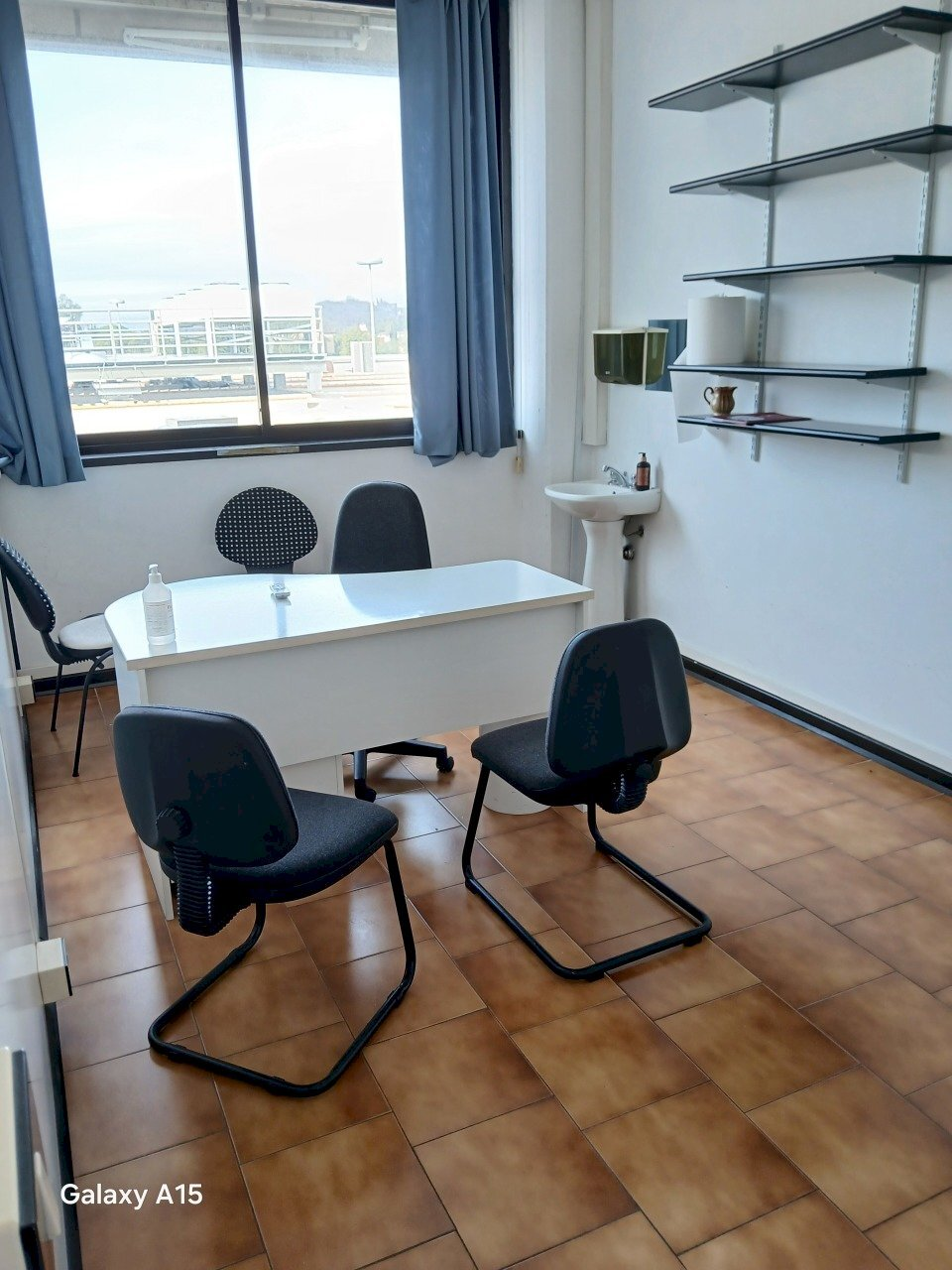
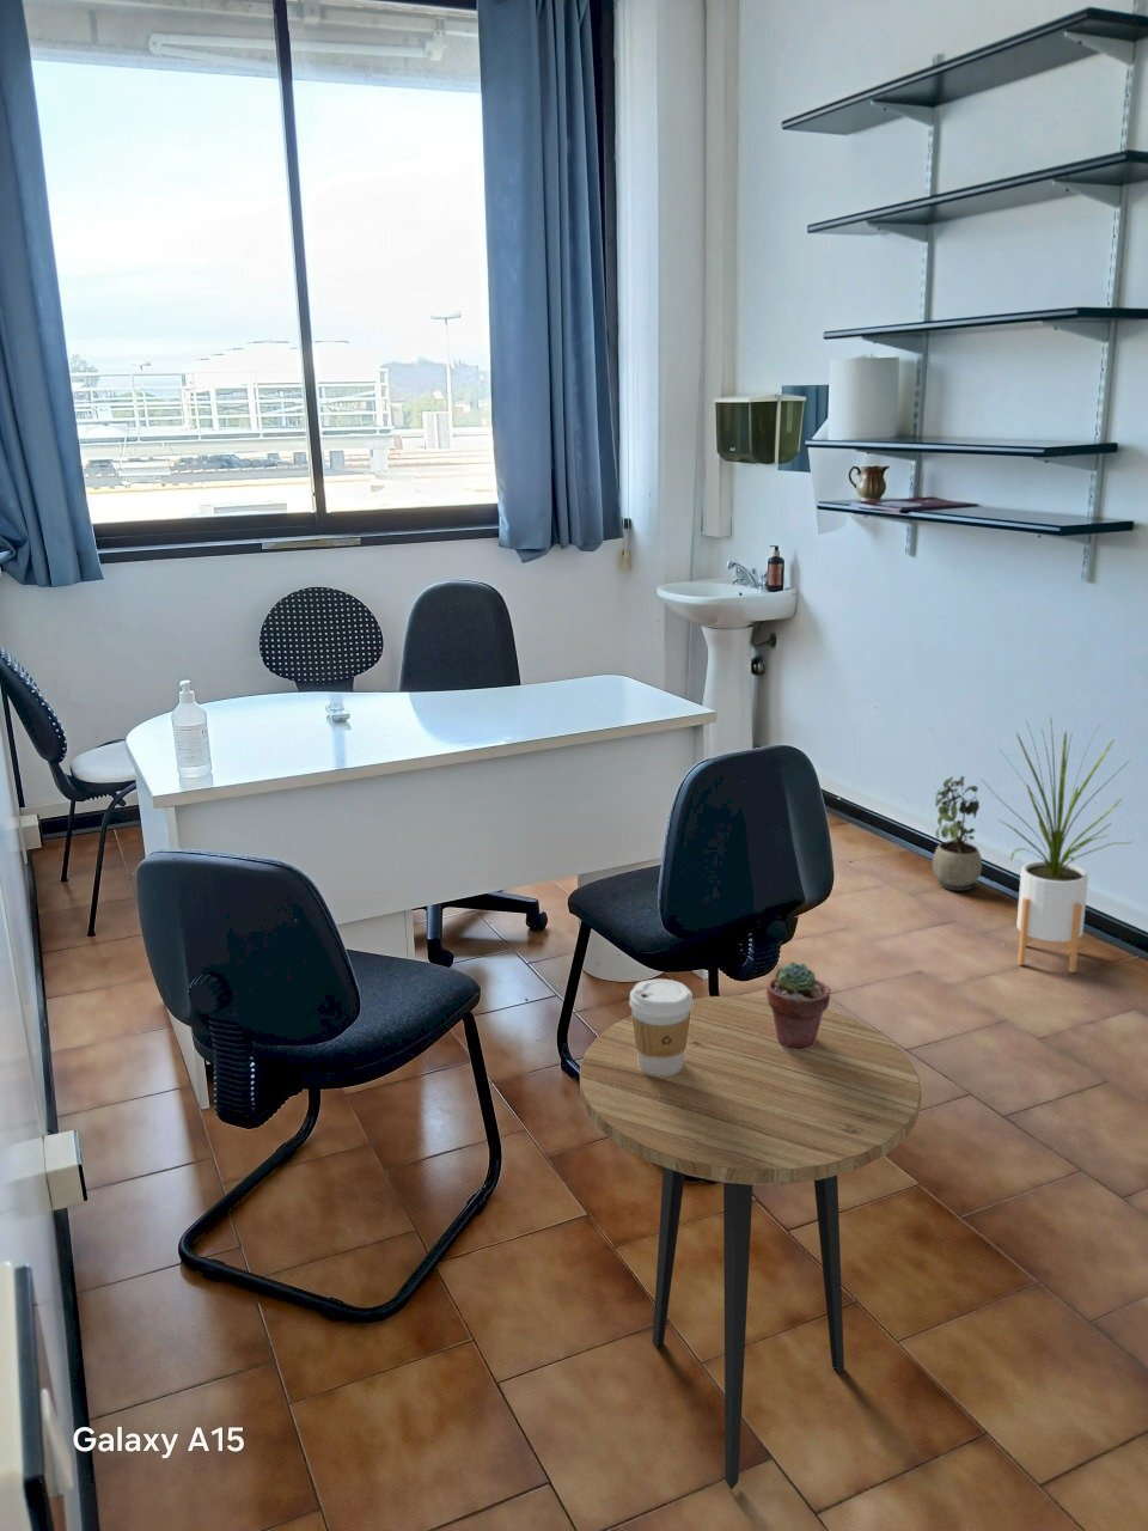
+ potted succulent (797, 1001)
+ side table (744, 1239)
+ house plant (1061, 843)
+ potted plant (956, 835)
+ coffee cup (660, 1025)
